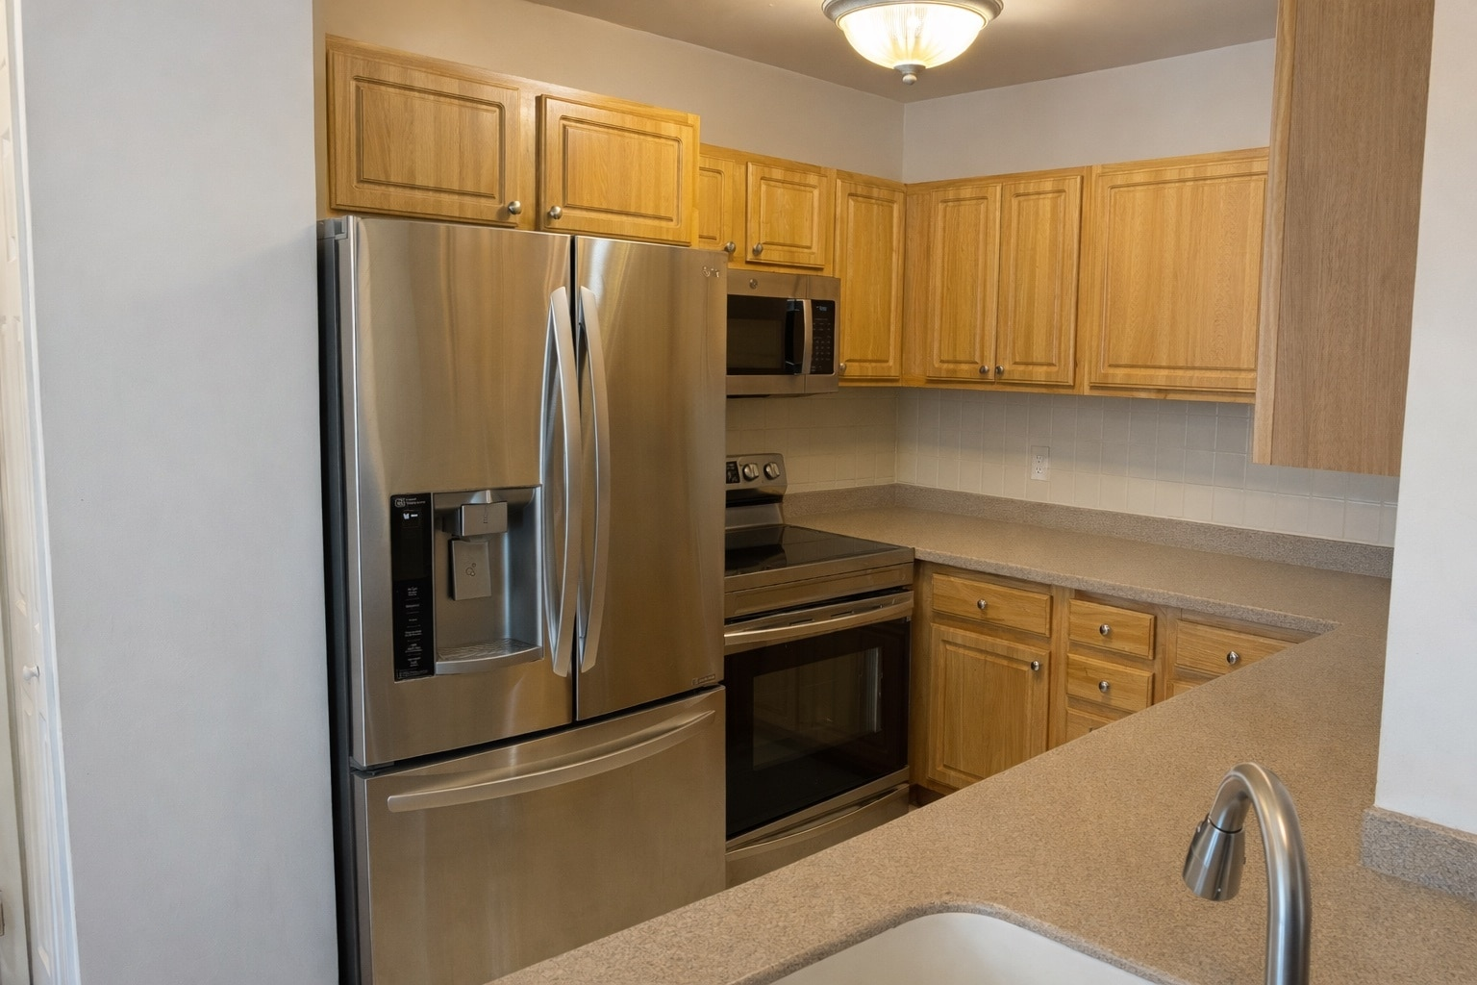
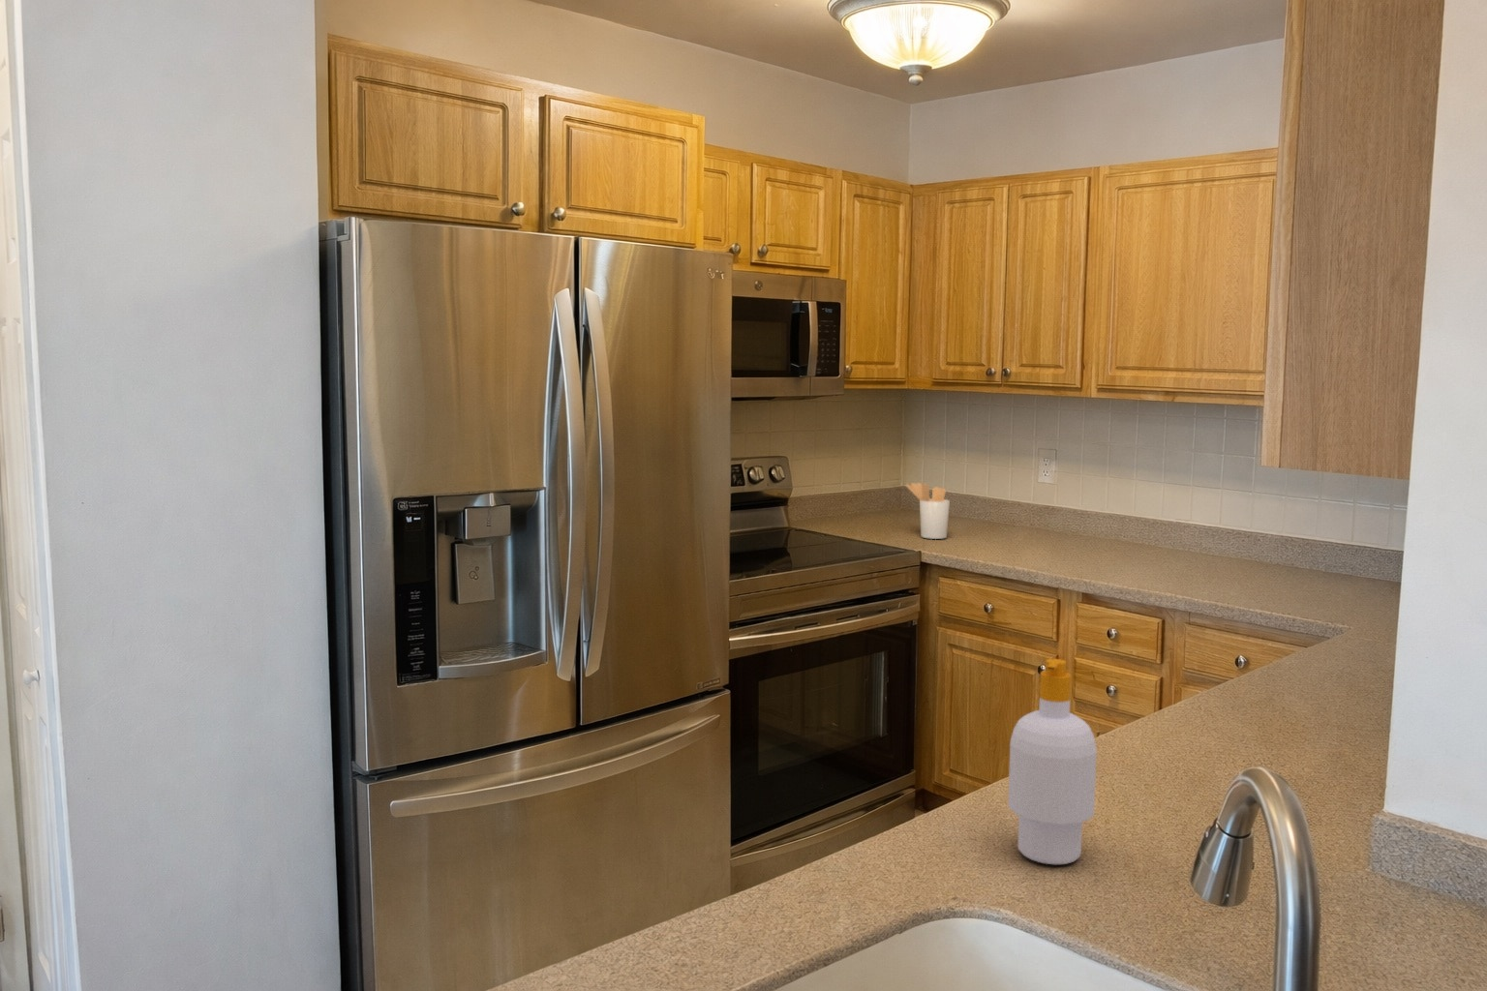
+ soap bottle (1052, 758)
+ utensil holder (927, 509)
